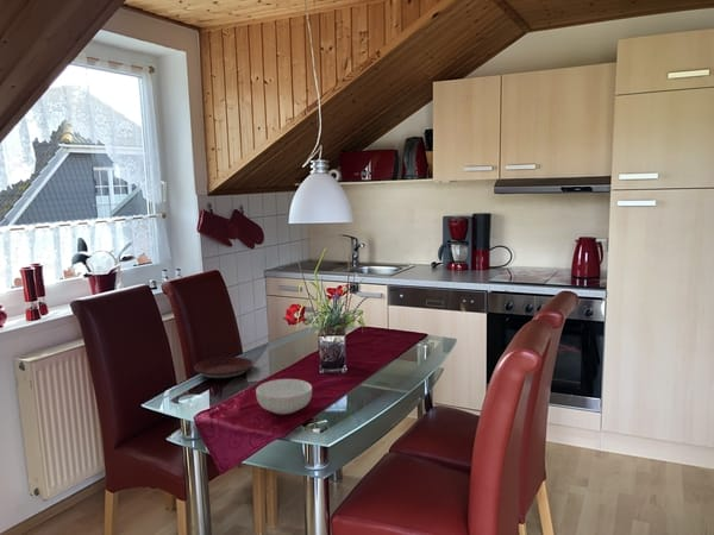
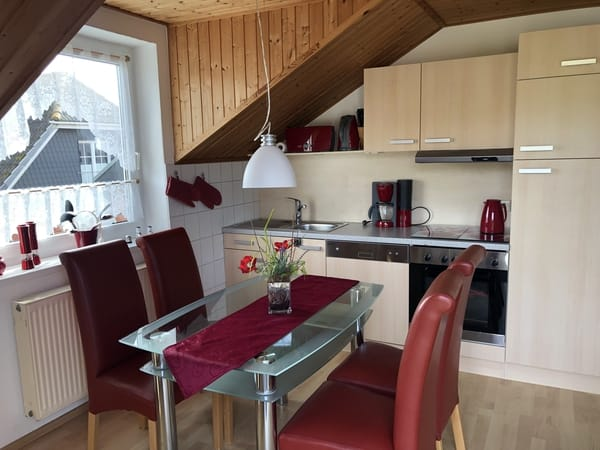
- cereal bowl (284, 398)
- plate (224, 369)
